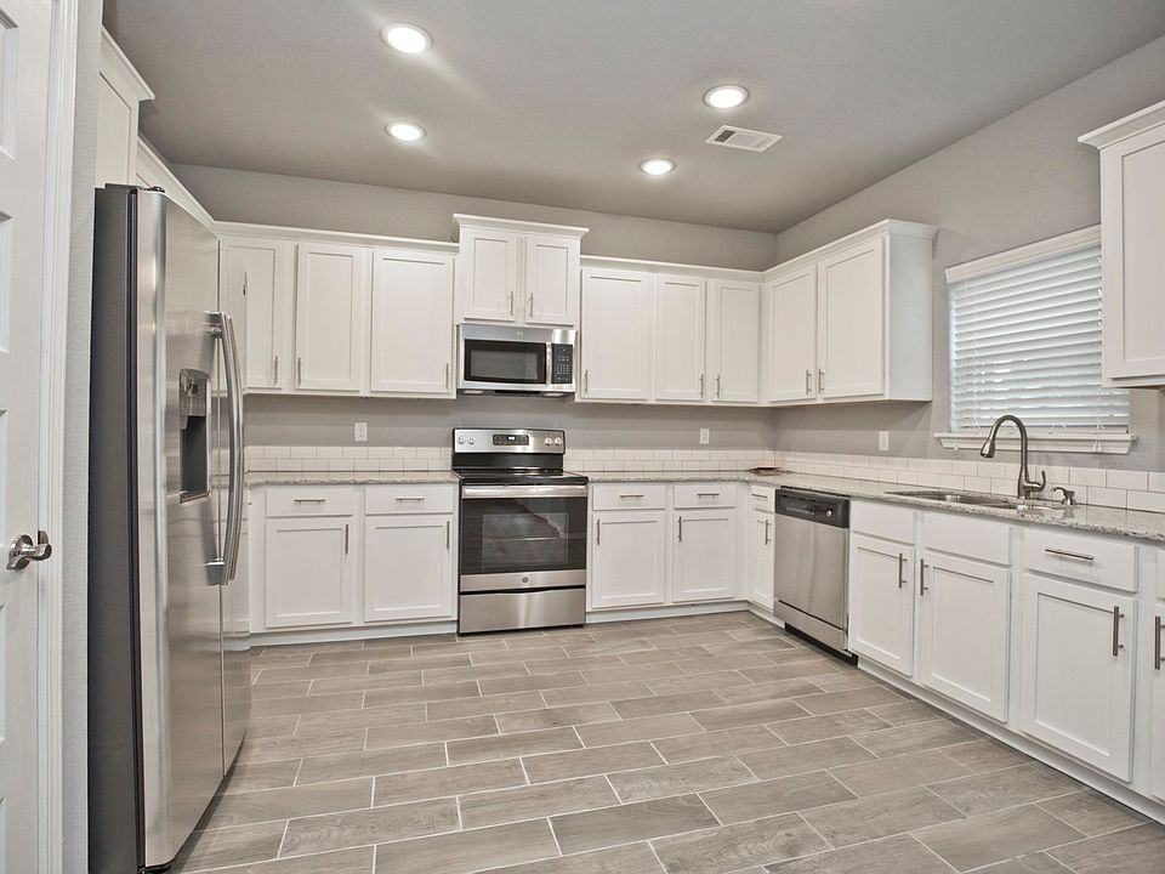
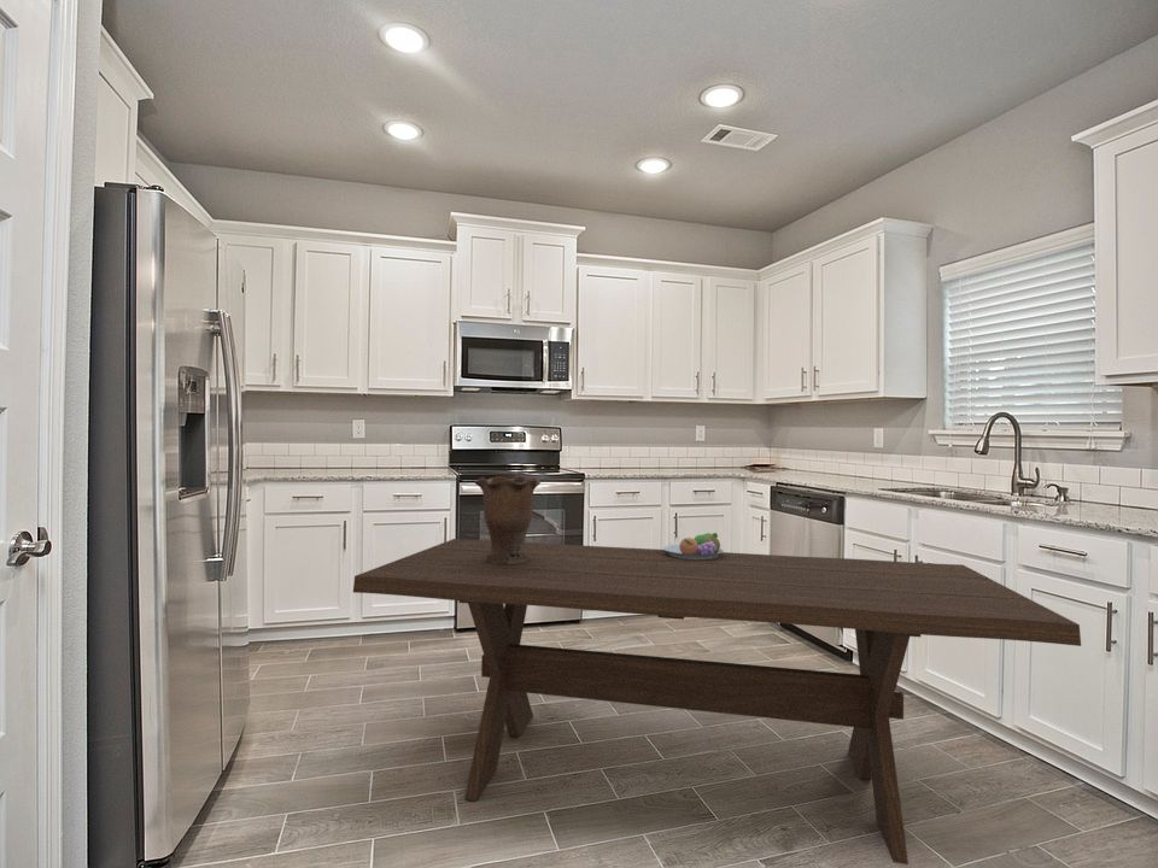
+ vase (507, 518)
+ dining table (679, 671)
+ fruit bowl (695, 542)
